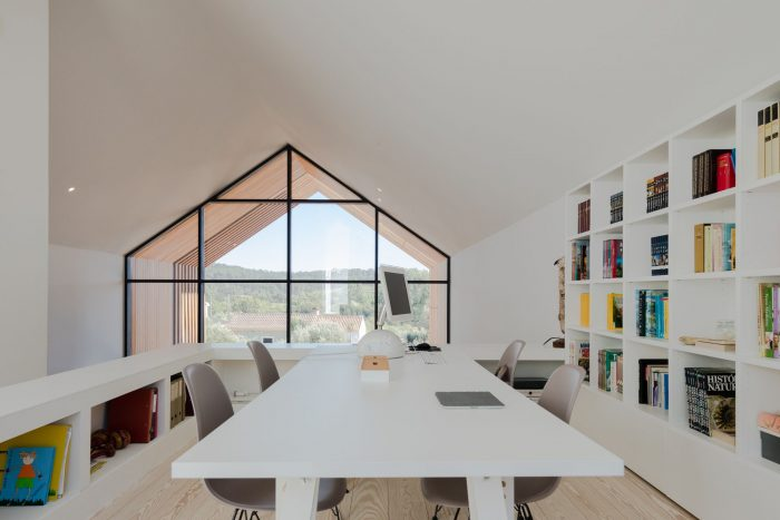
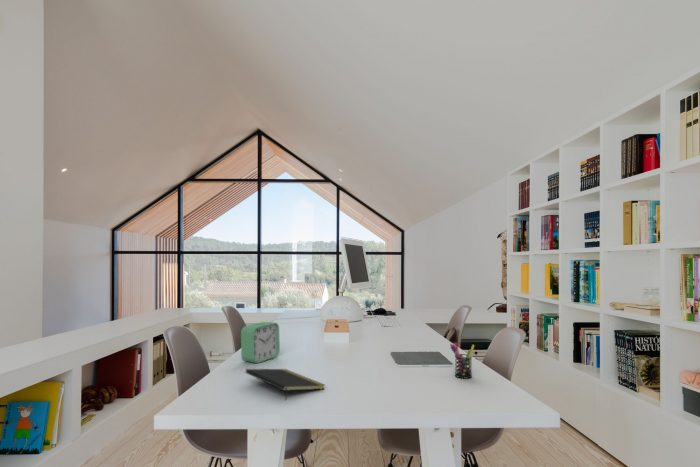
+ notepad (284, 378)
+ alarm clock (260, 341)
+ pen holder (463, 359)
